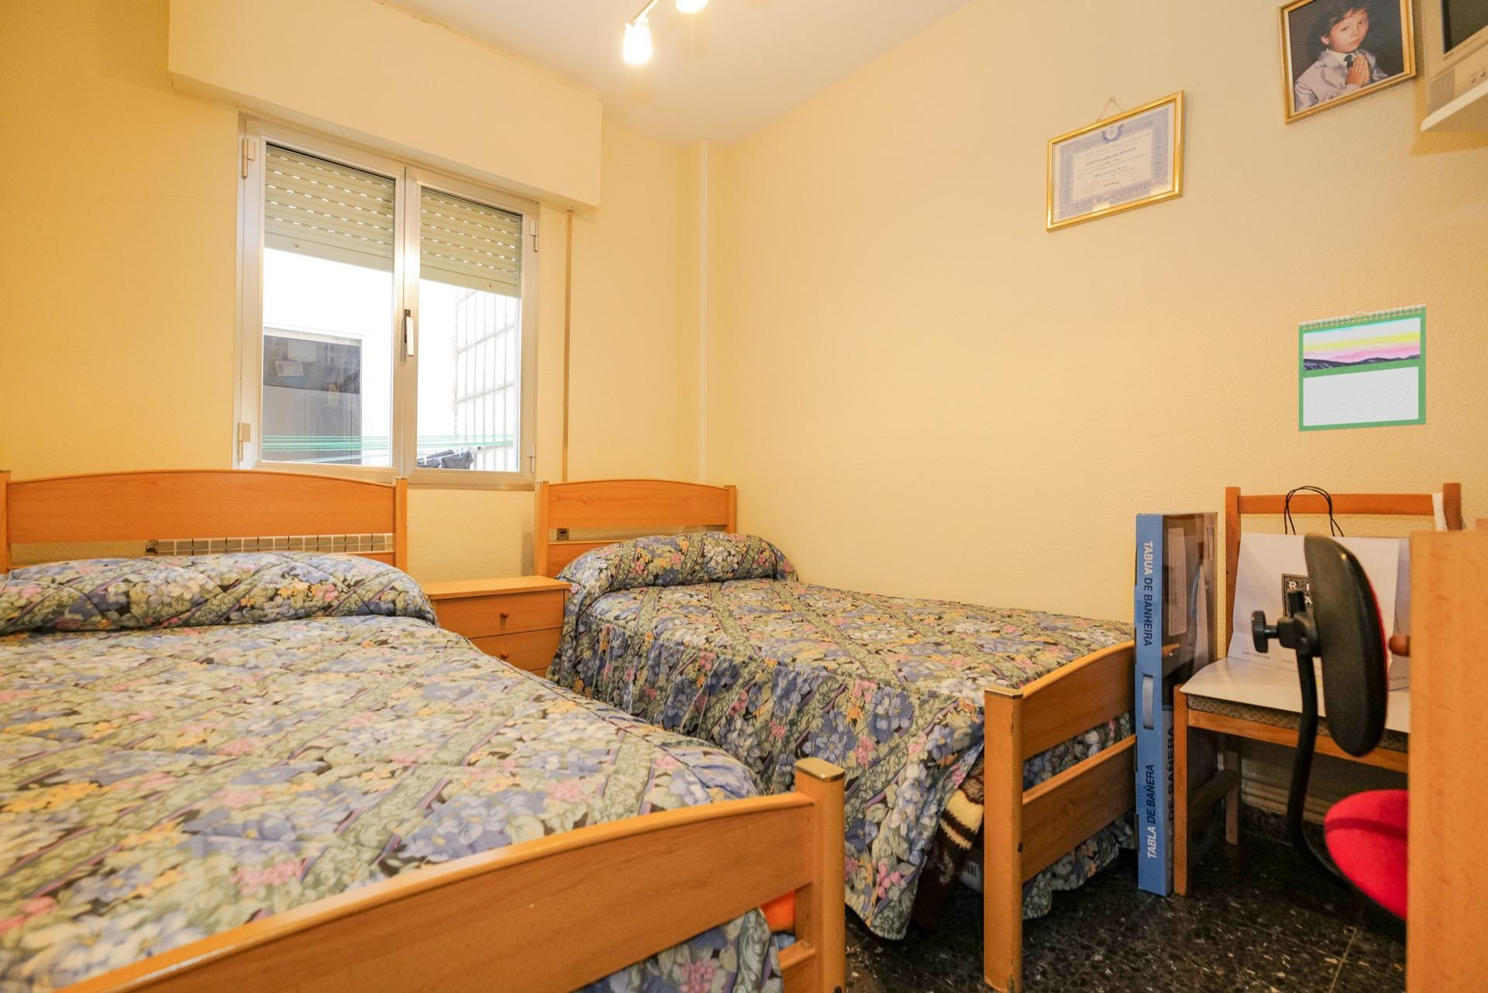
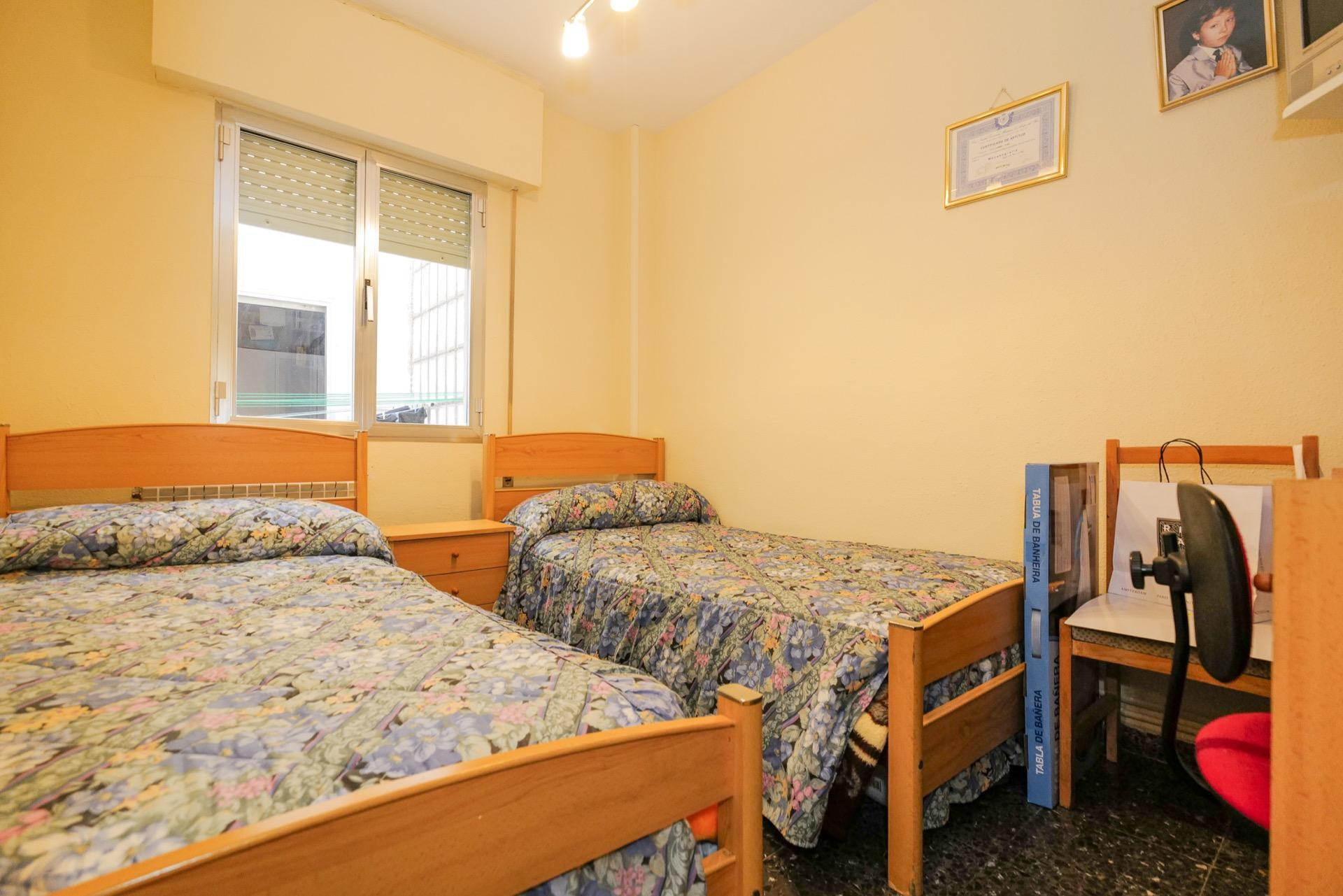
- calendar (1358, 370)
